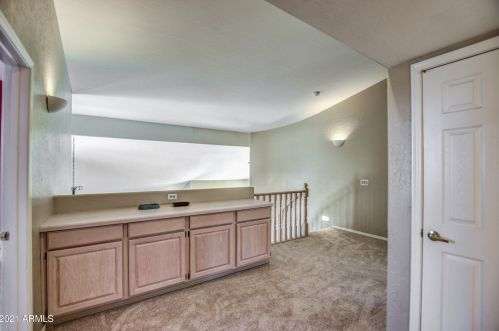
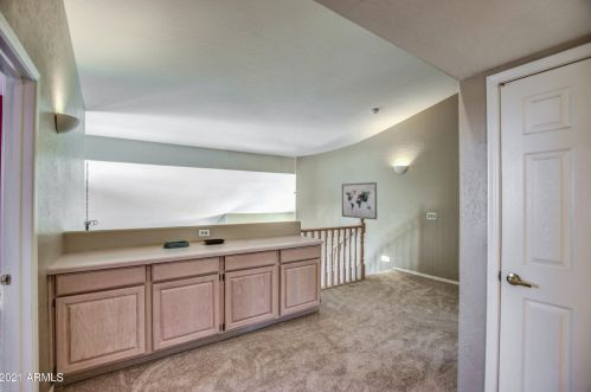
+ wall art (358, 200)
